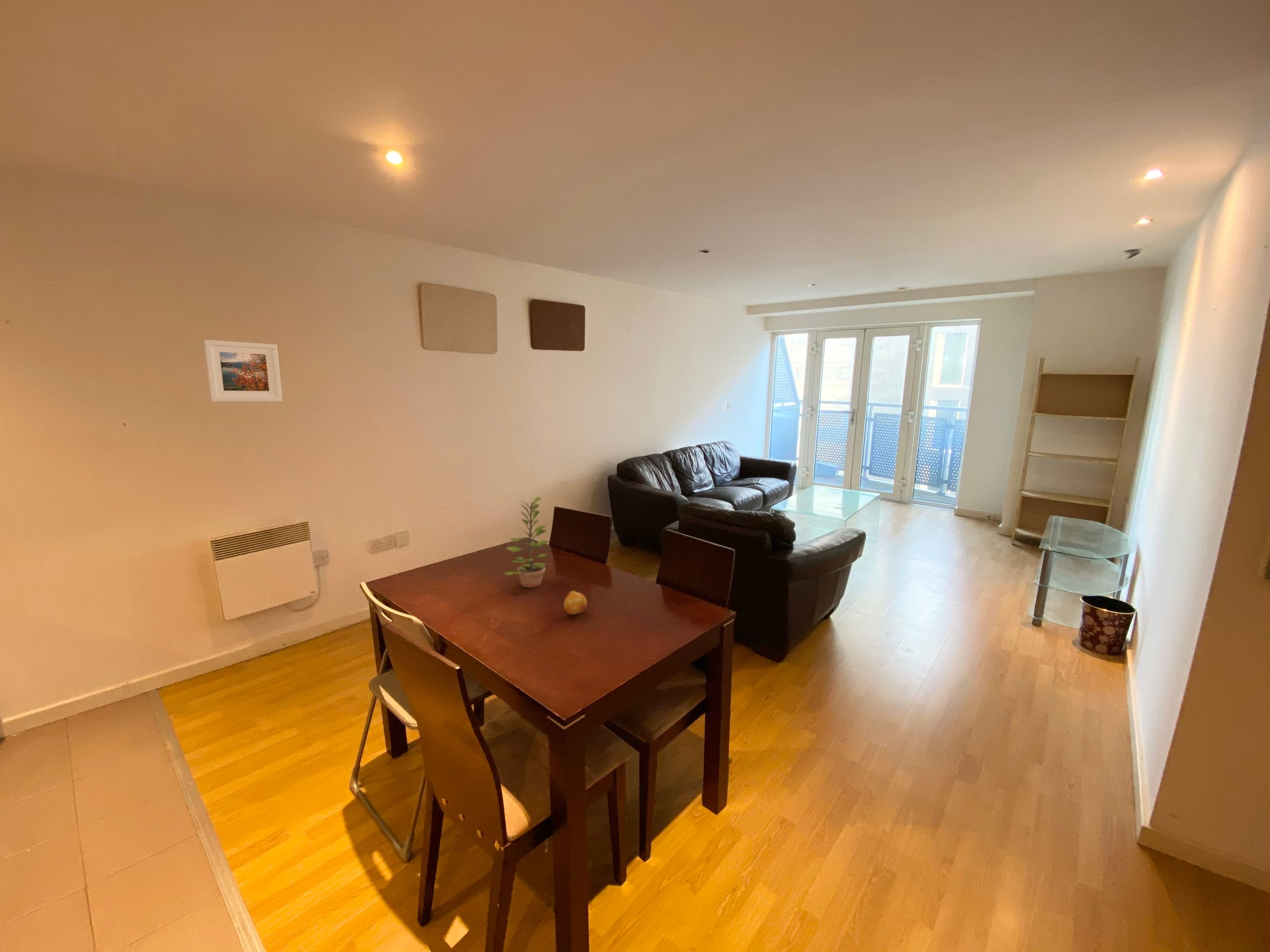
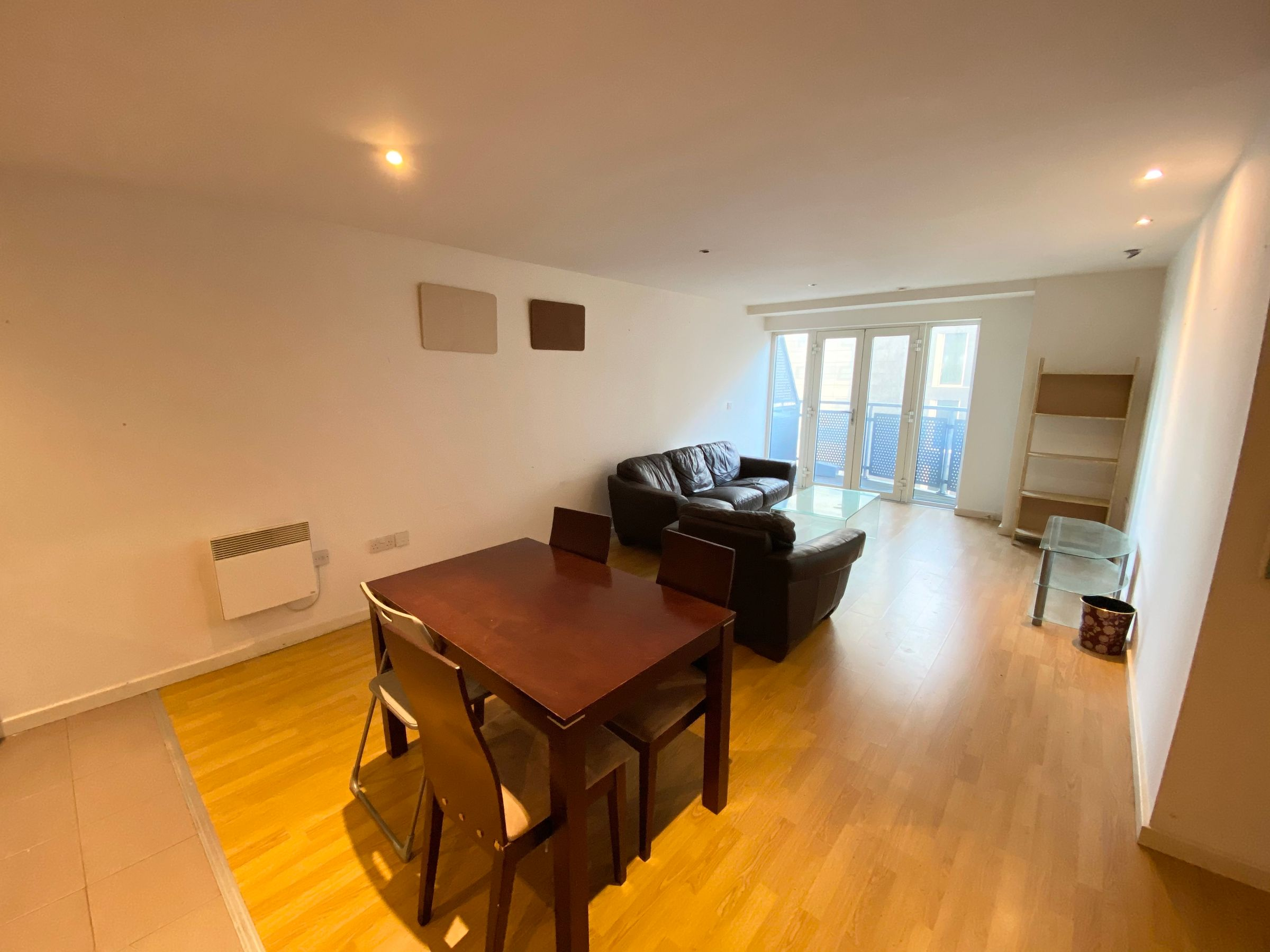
- plant (527, 543)
- fruit (575, 603)
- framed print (244, 372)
